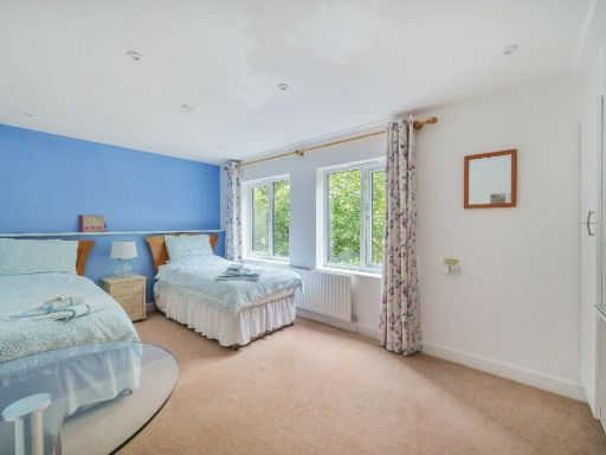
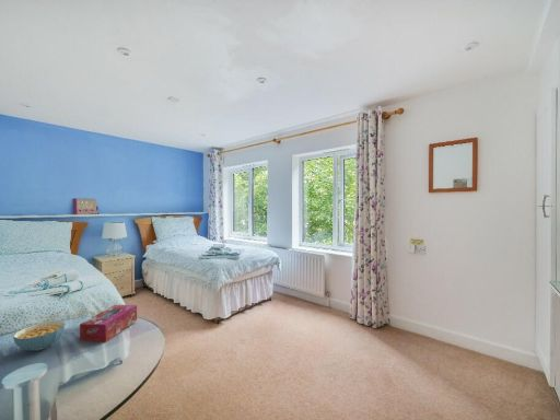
+ tissue box (110, 322)
+ cereal bowl (40, 338)
